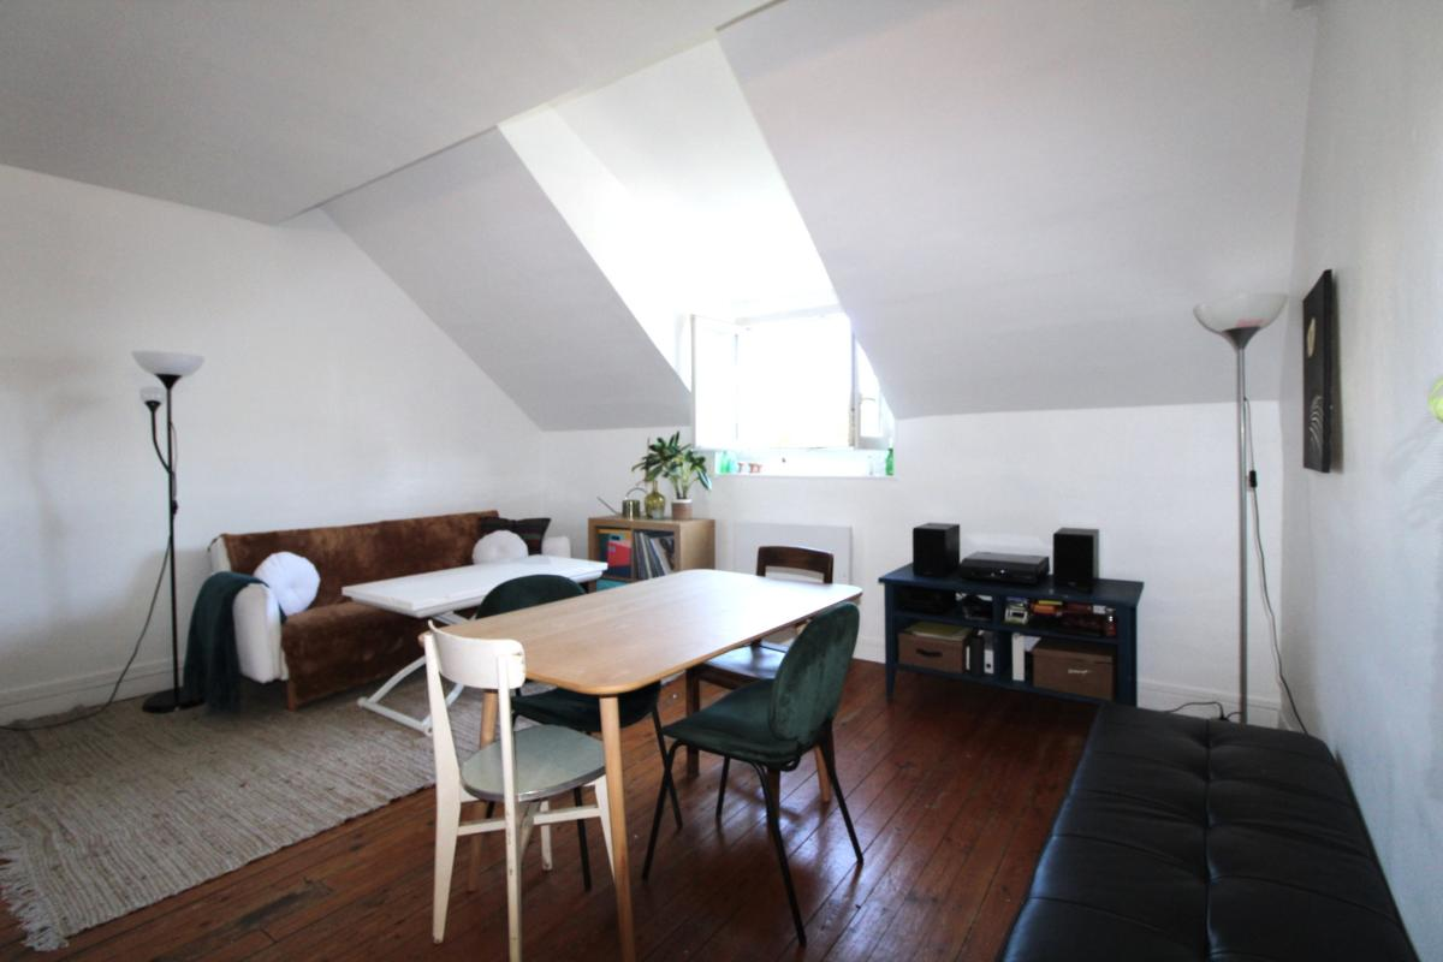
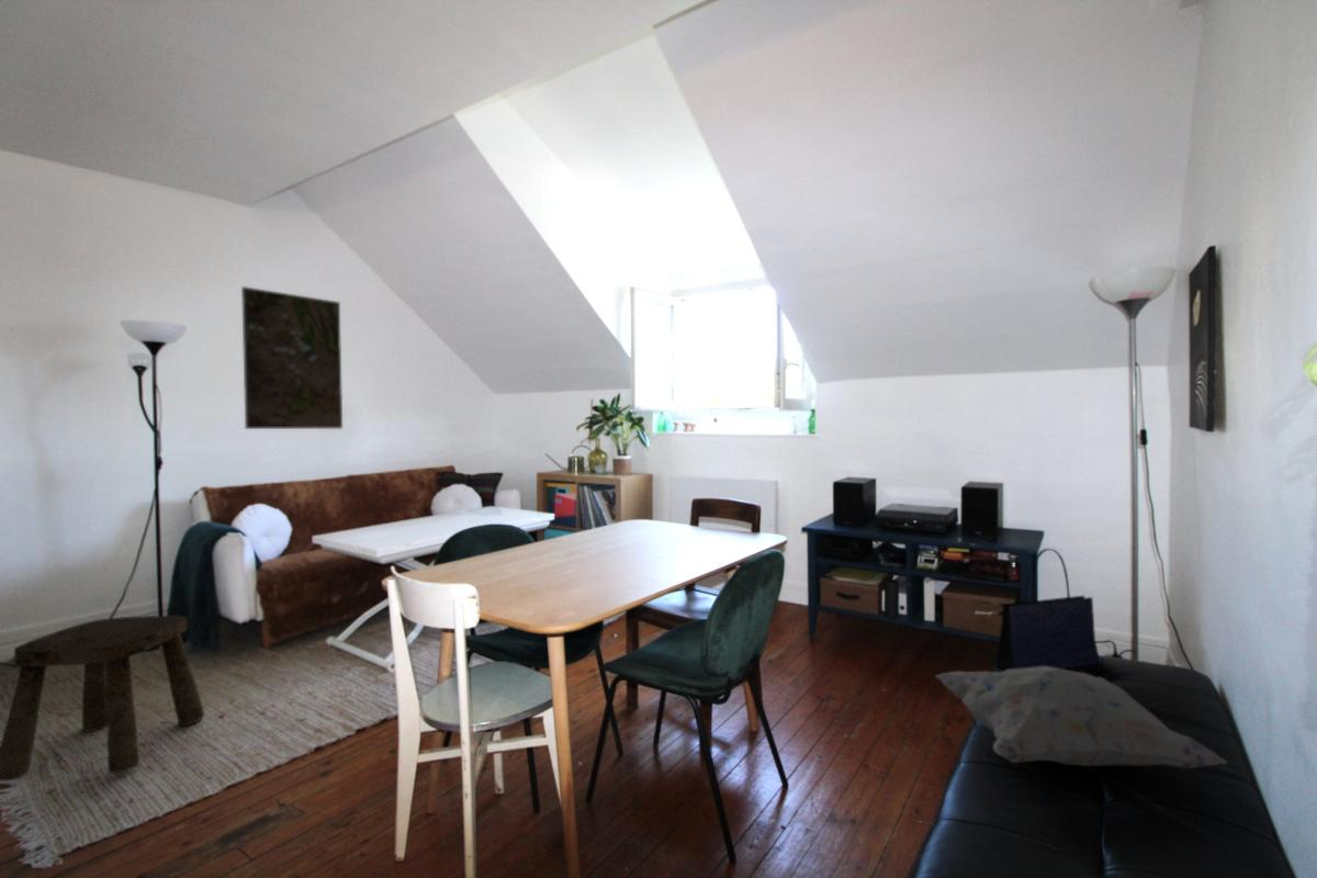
+ tote bag (1043, 607)
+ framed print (294, 361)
+ decorative pillow (1059, 713)
+ stool (108, 689)
